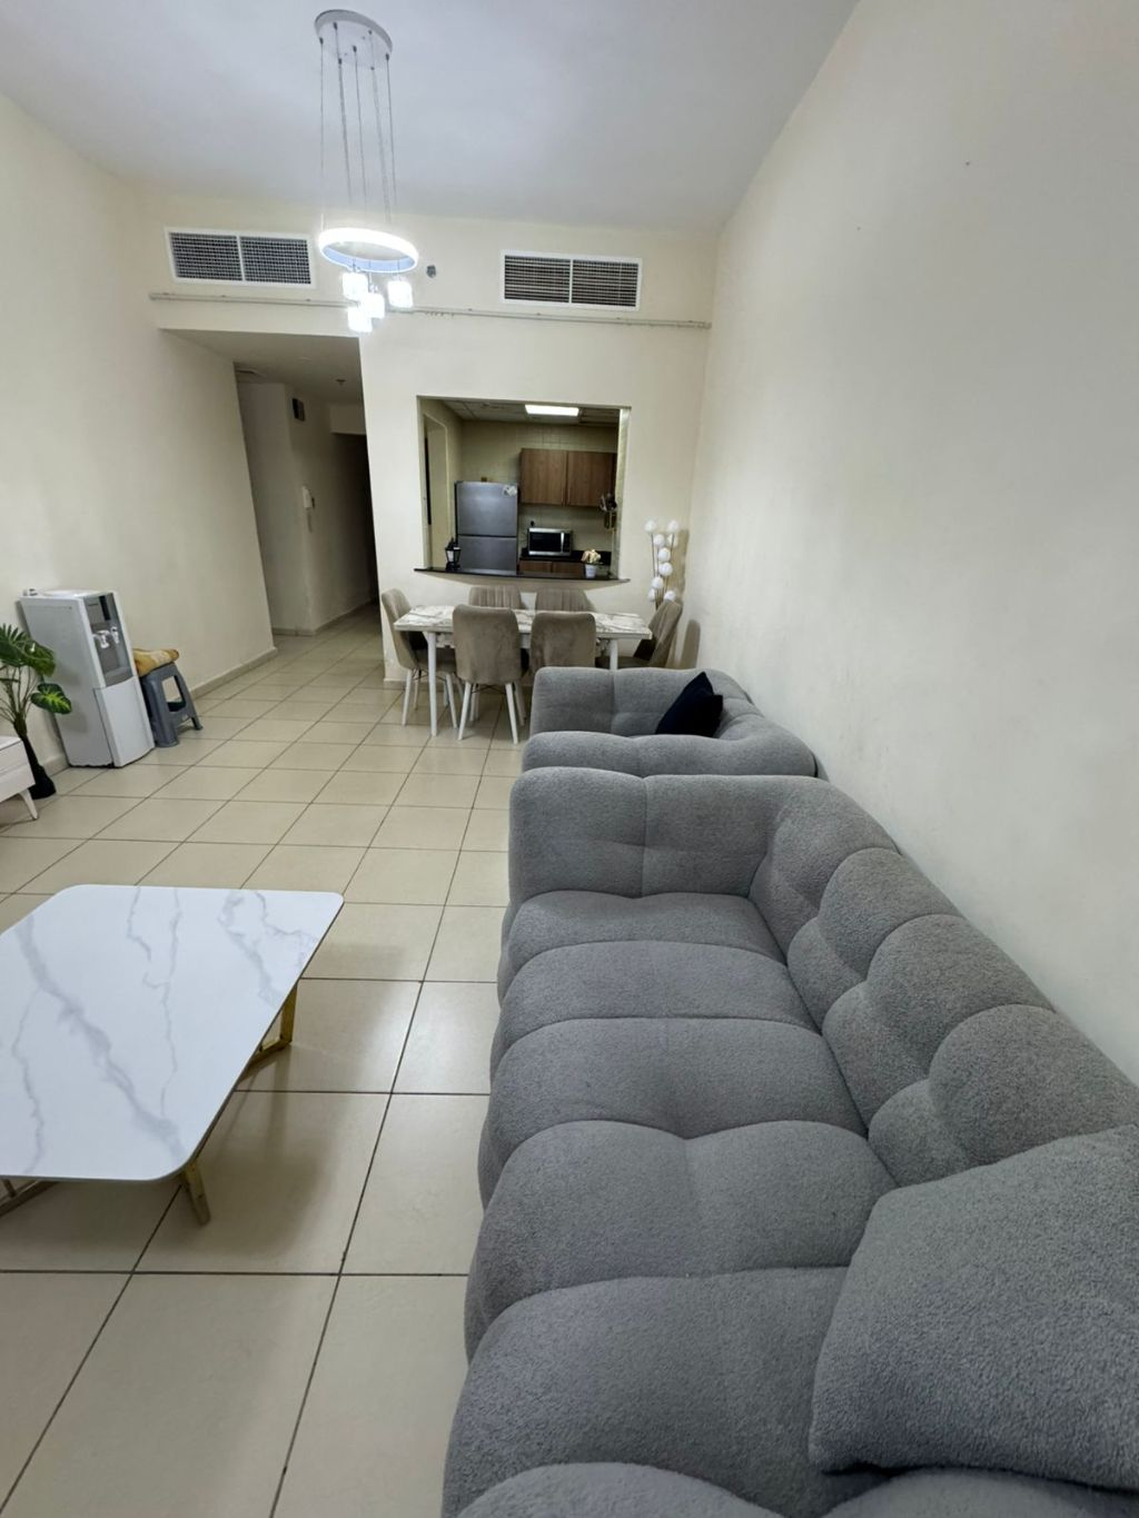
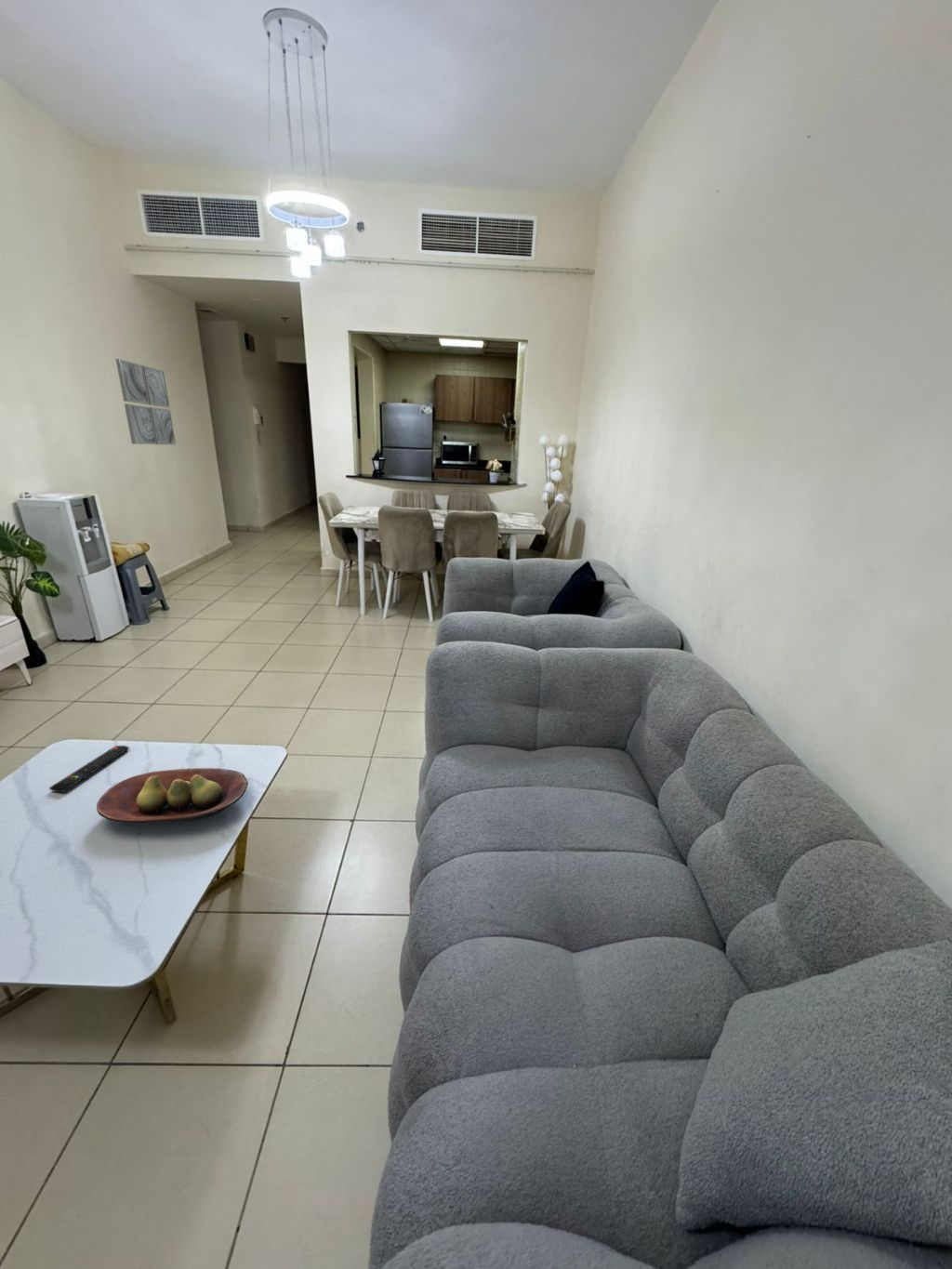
+ remote control (92, 767)
+ wall art (148, 404)
+ fruit bowl (175, 793)
